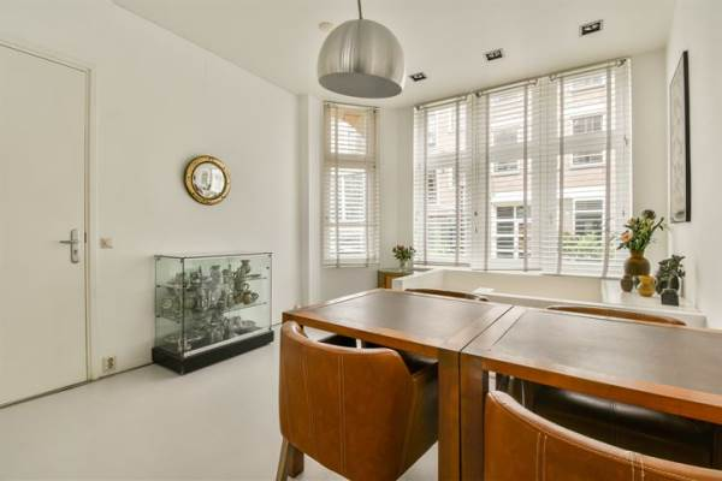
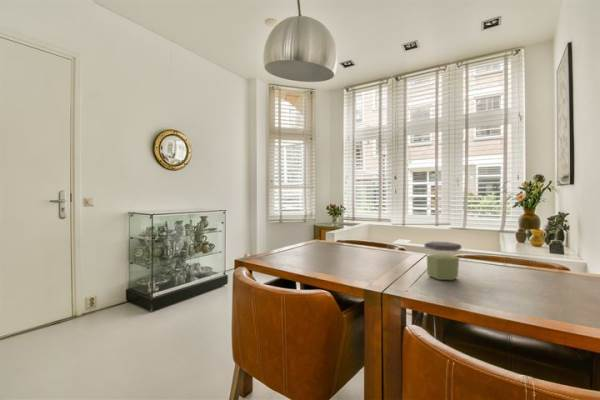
+ jar (442, 260)
